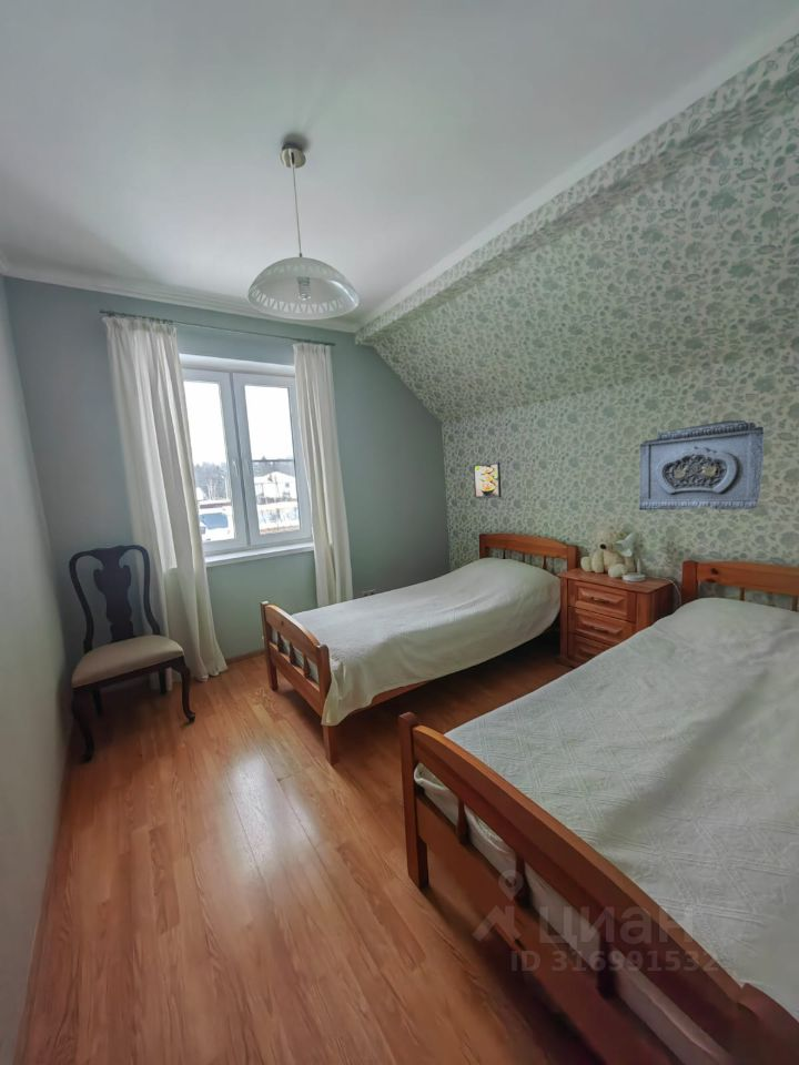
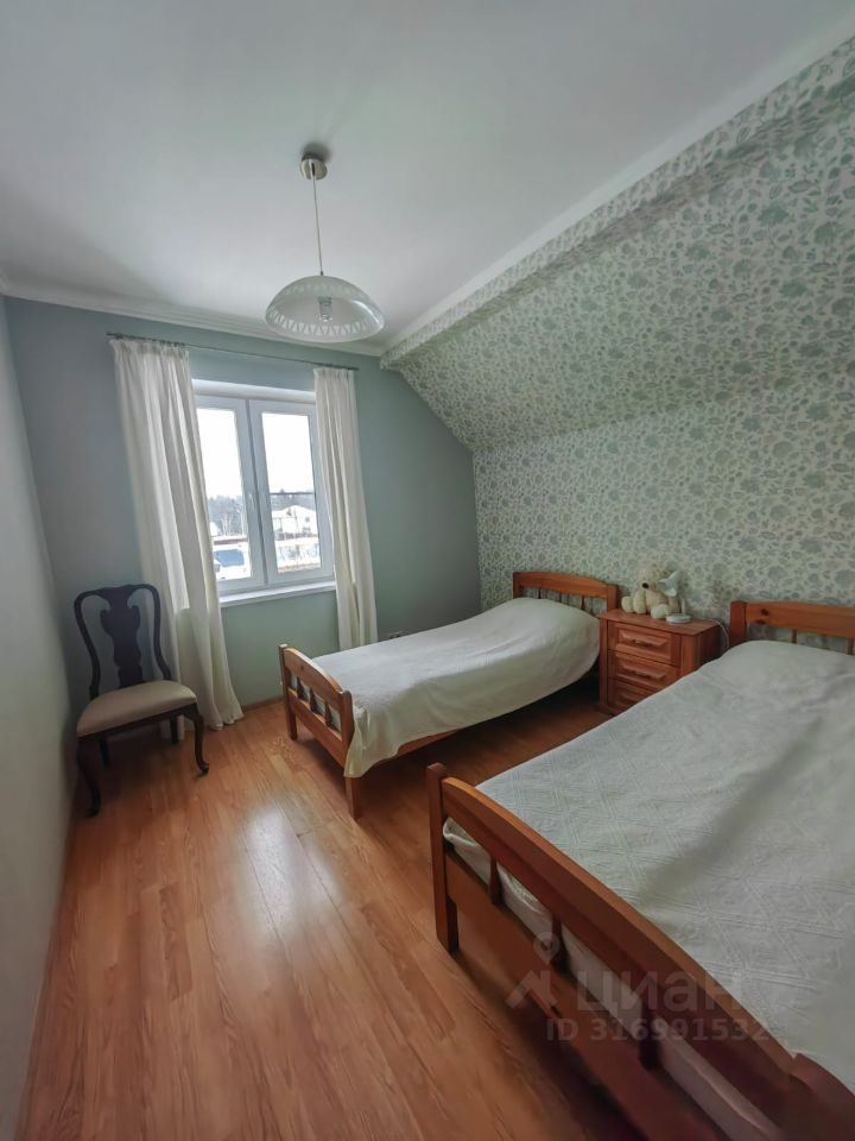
- relief panel (695, 468)
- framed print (486, 480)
